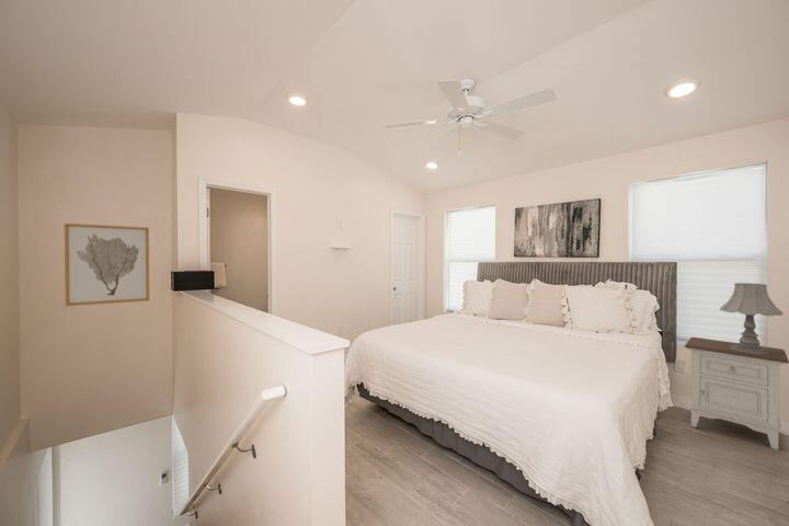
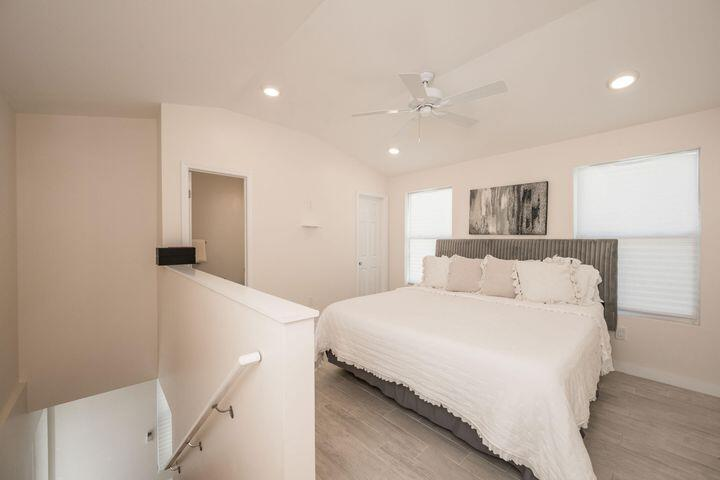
- table lamp (748, 317)
- nightstand (732, 388)
- wall art (110, 264)
